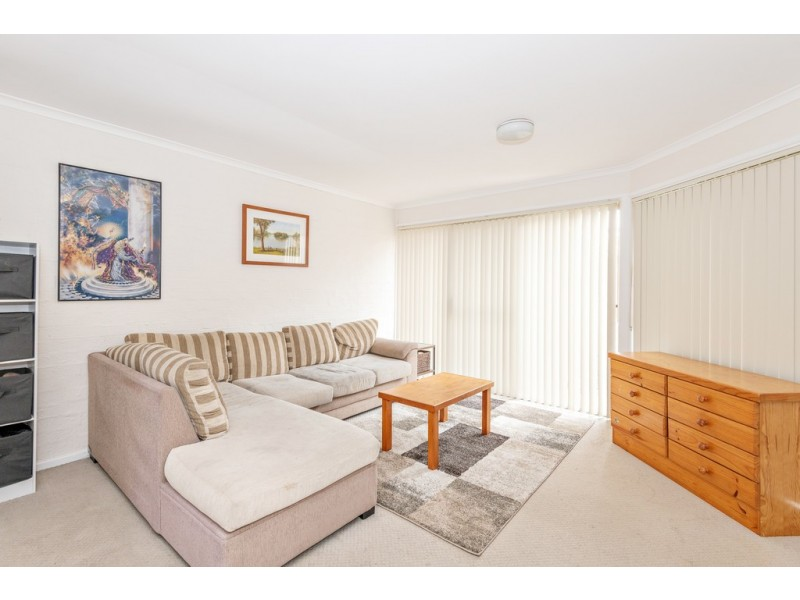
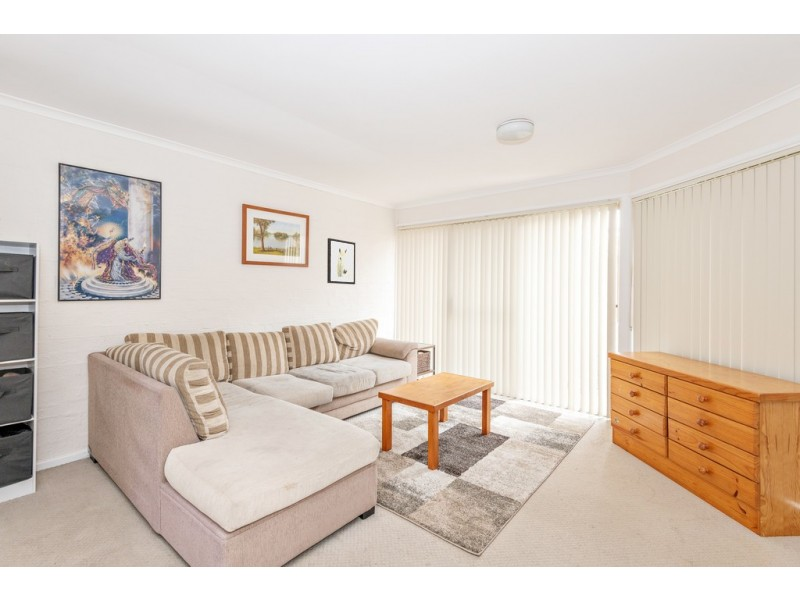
+ wall art (341, 262)
